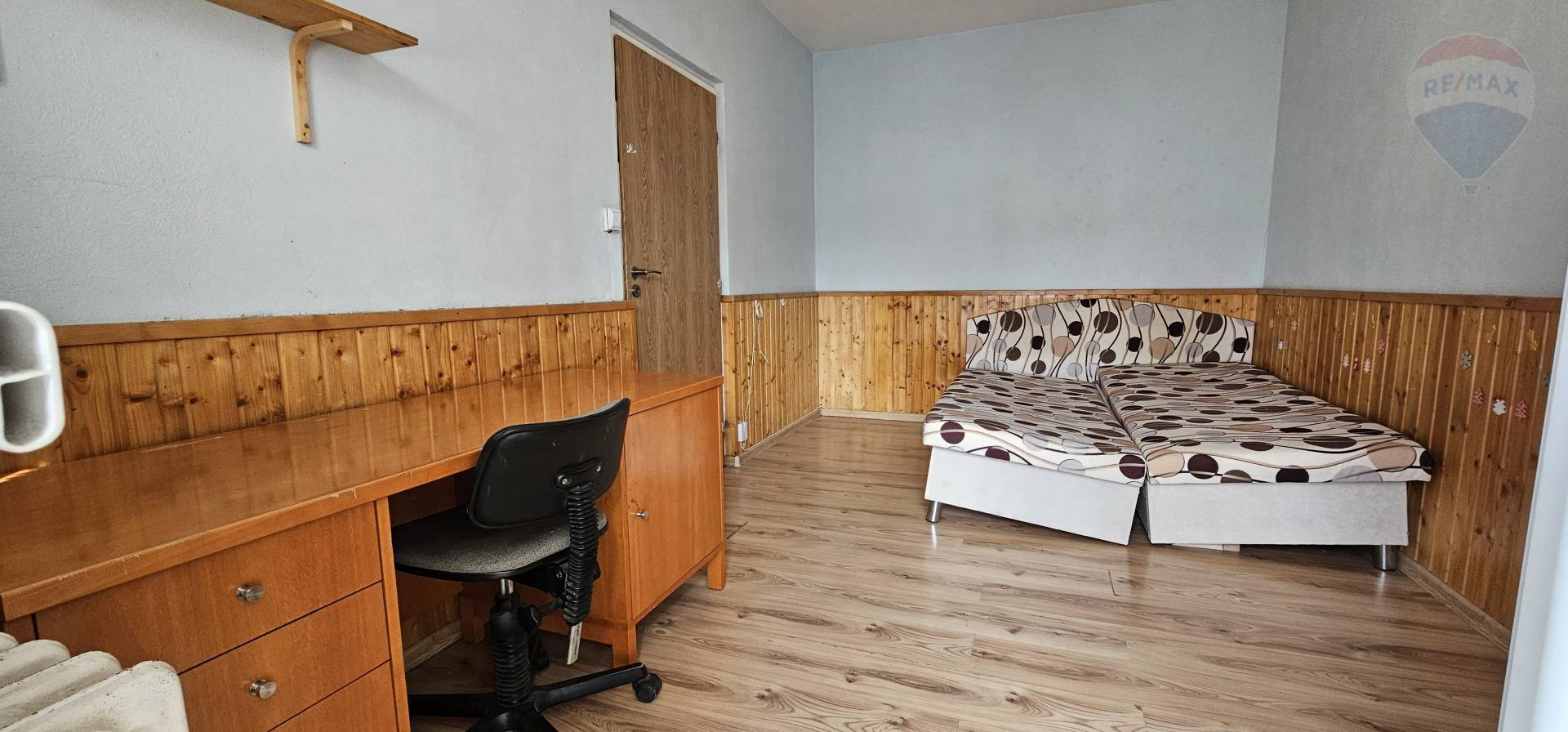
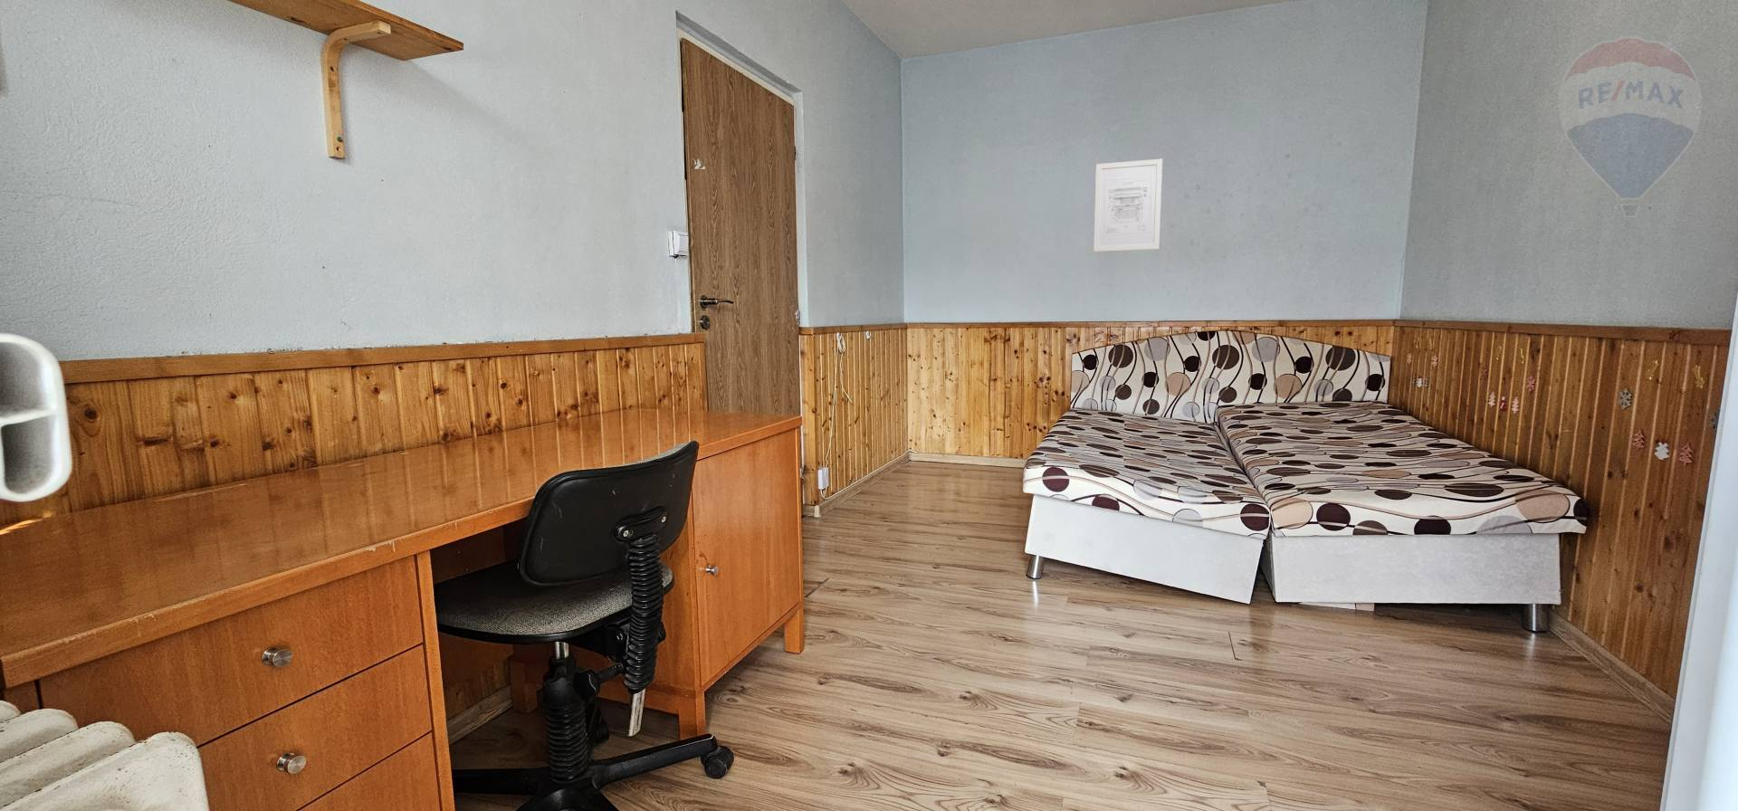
+ wall art (1127, 205)
